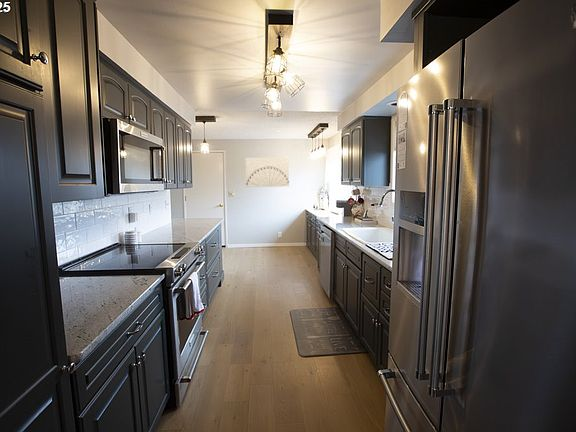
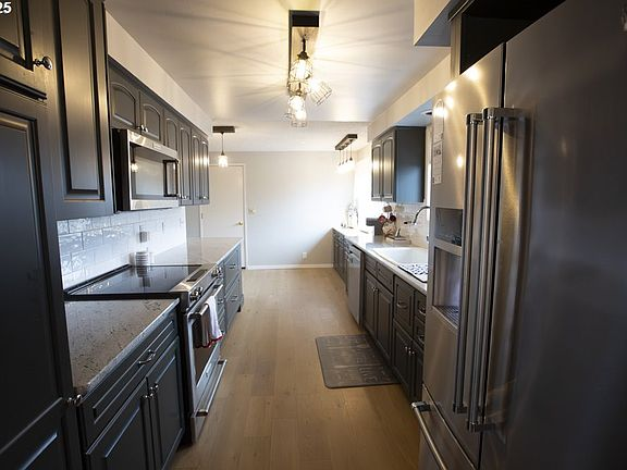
- wall art (267, 172)
